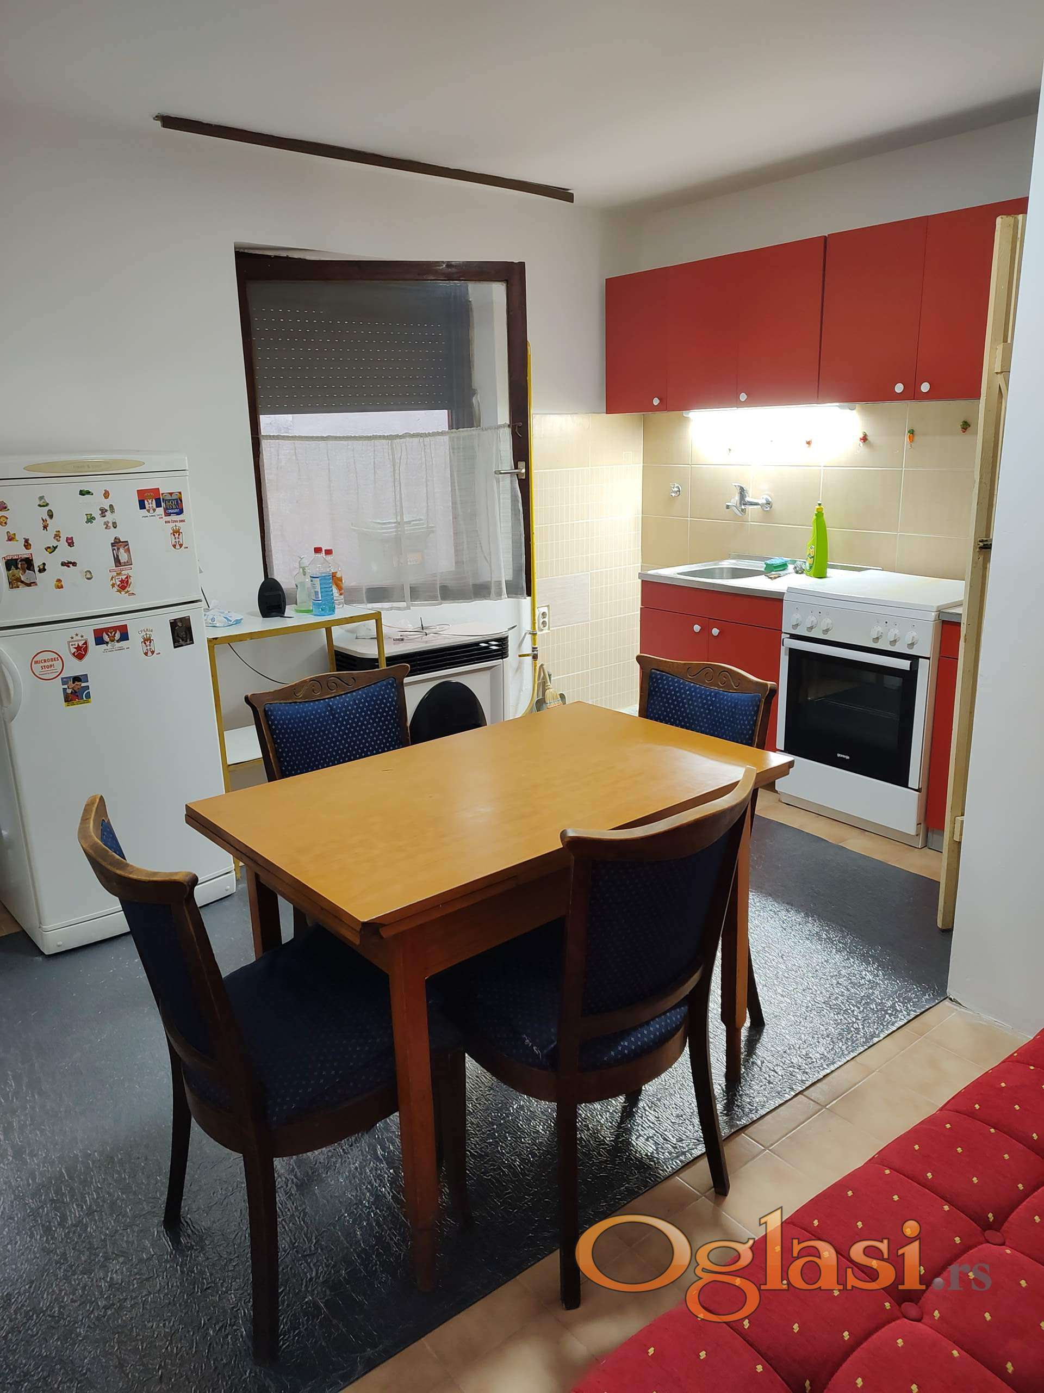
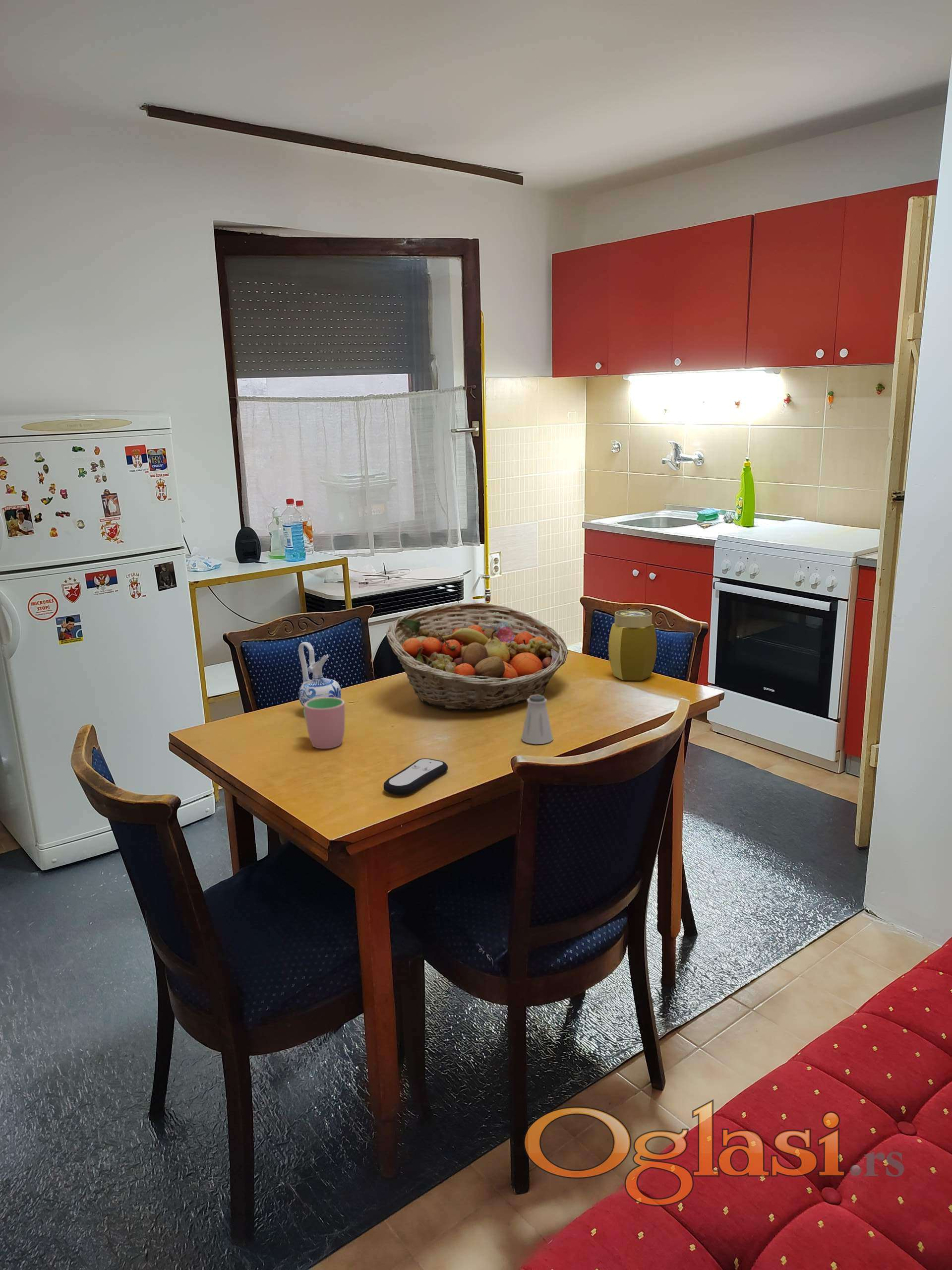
+ jar (632, 645)
+ fruit basket (478, 654)
+ ceramic pitcher (319, 677)
+ cup (321, 722)
+ remote control (415, 776)
+ saltshaker (537, 718)
